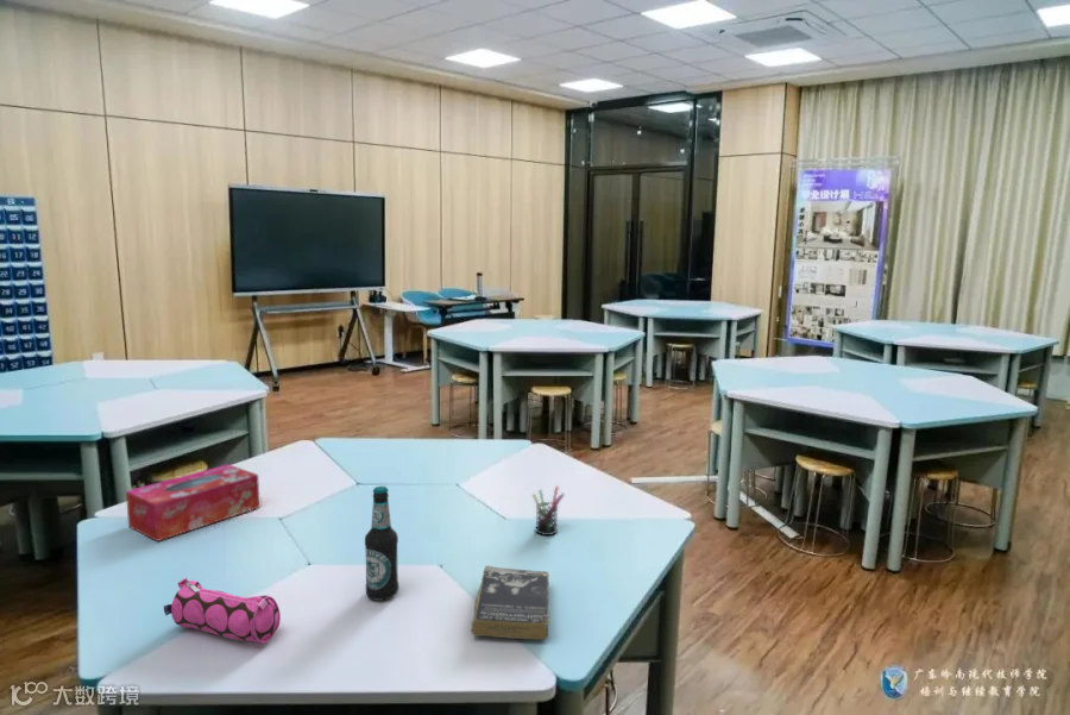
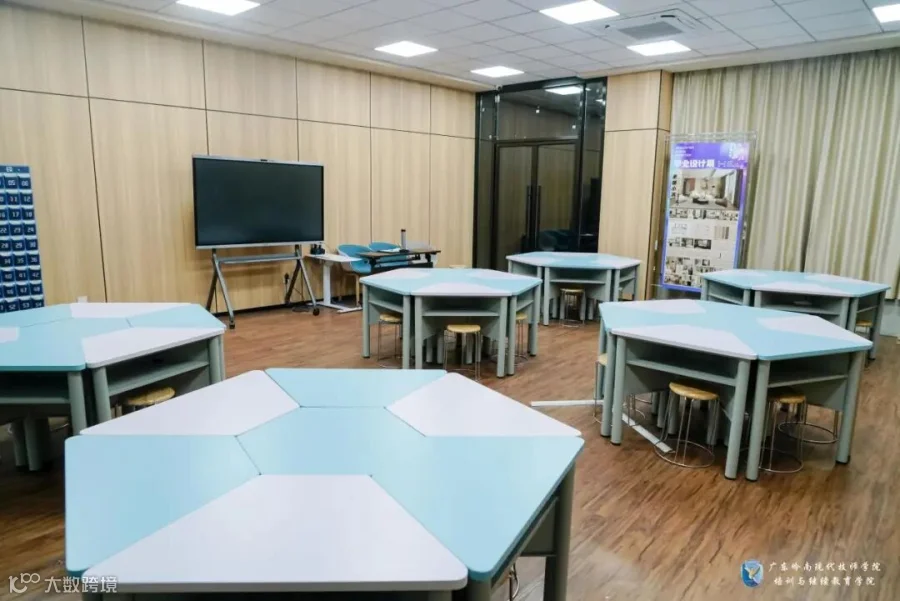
- book (512, 600)
- pen holder (547, 508)
- pencil case (225, 609)
- bottle (380, 541)
- tissue box (195, 500)
